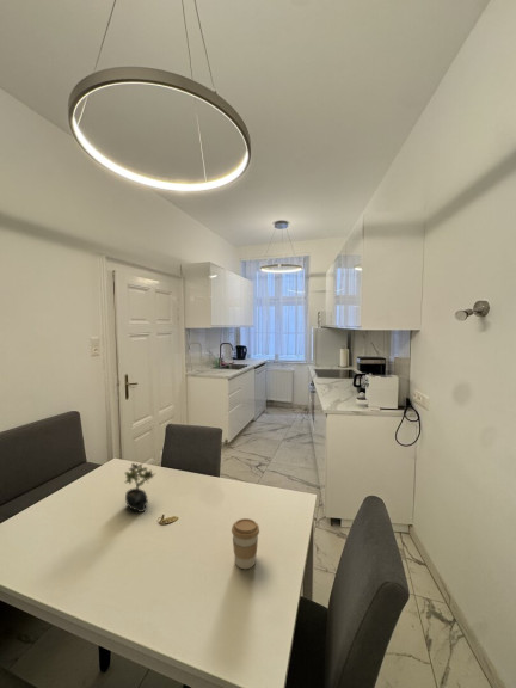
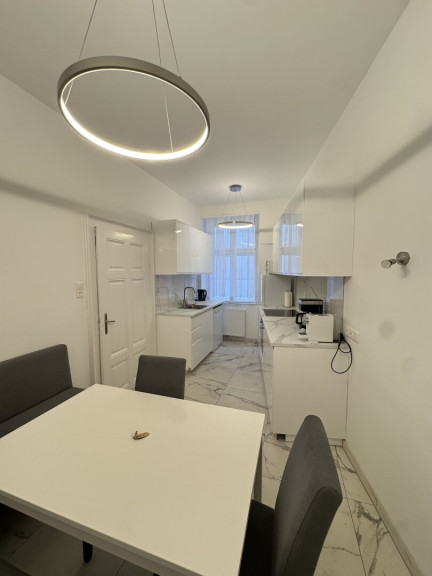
- succulent plant (137, 486)
- coffee cup (245, 541)
